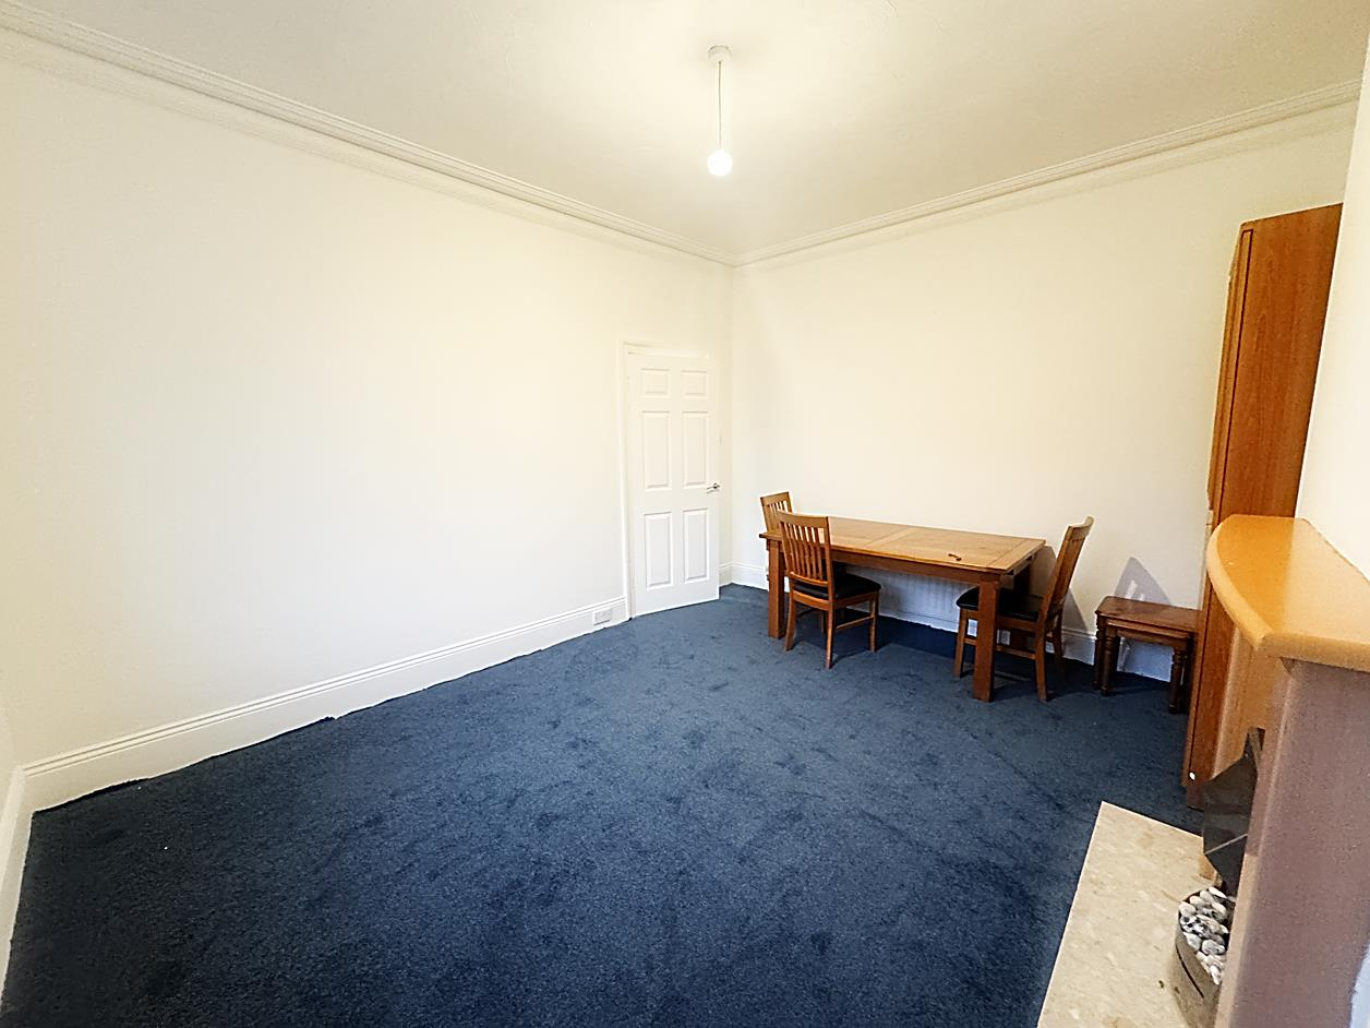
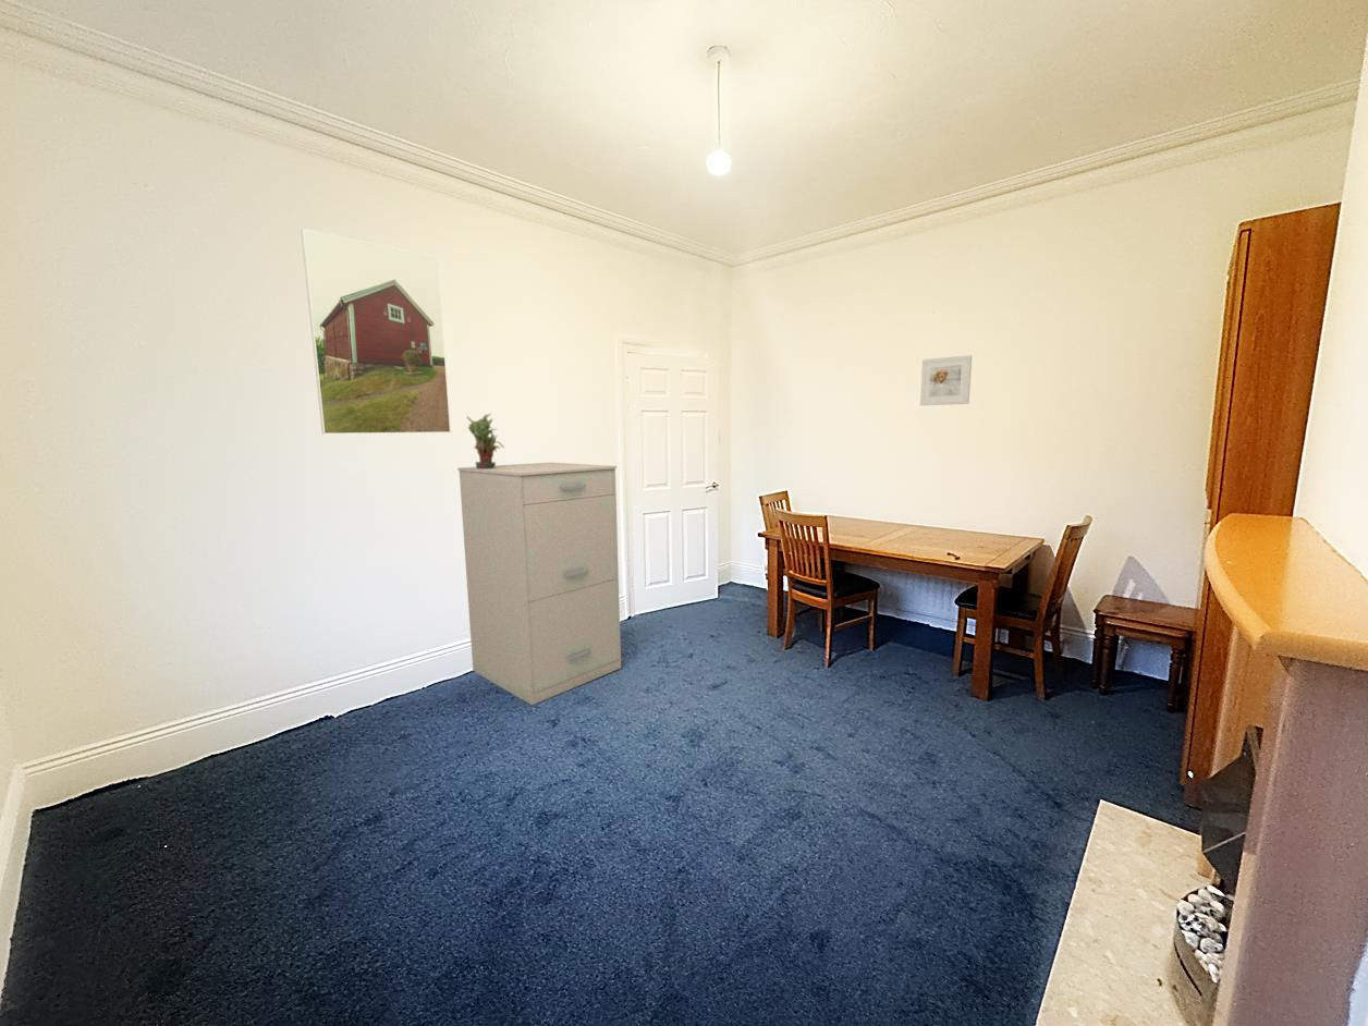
+ potted plant (486, 440)
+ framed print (944, 381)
+ filing cabinet (542, 571)
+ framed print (382, 341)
